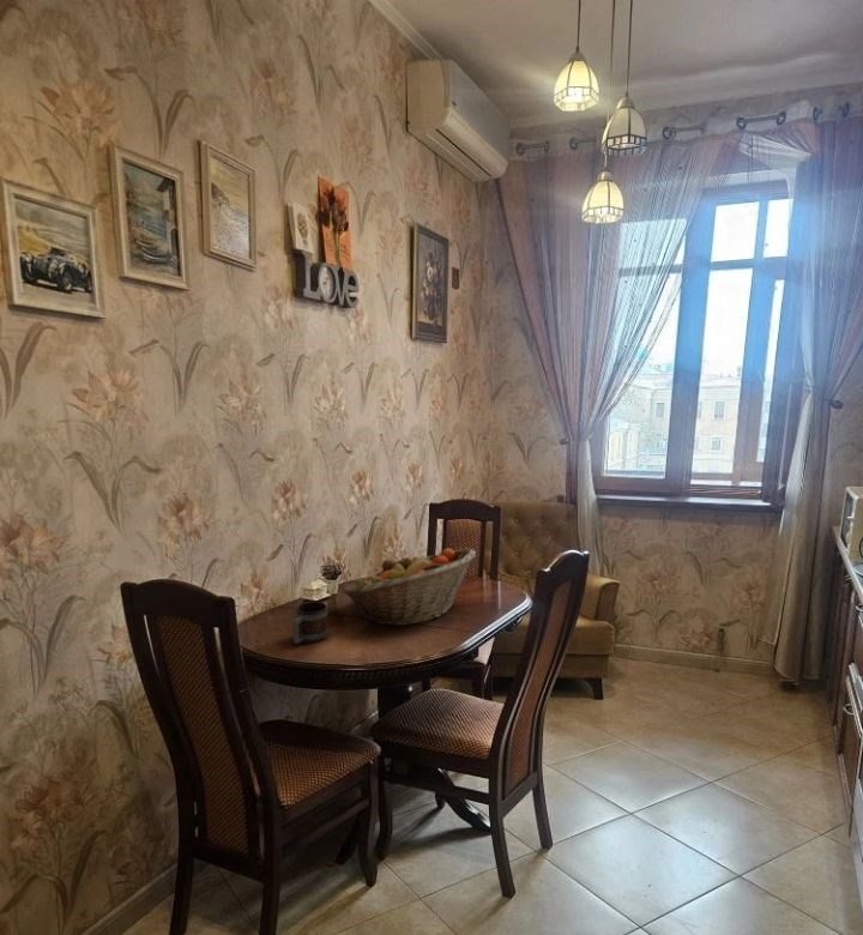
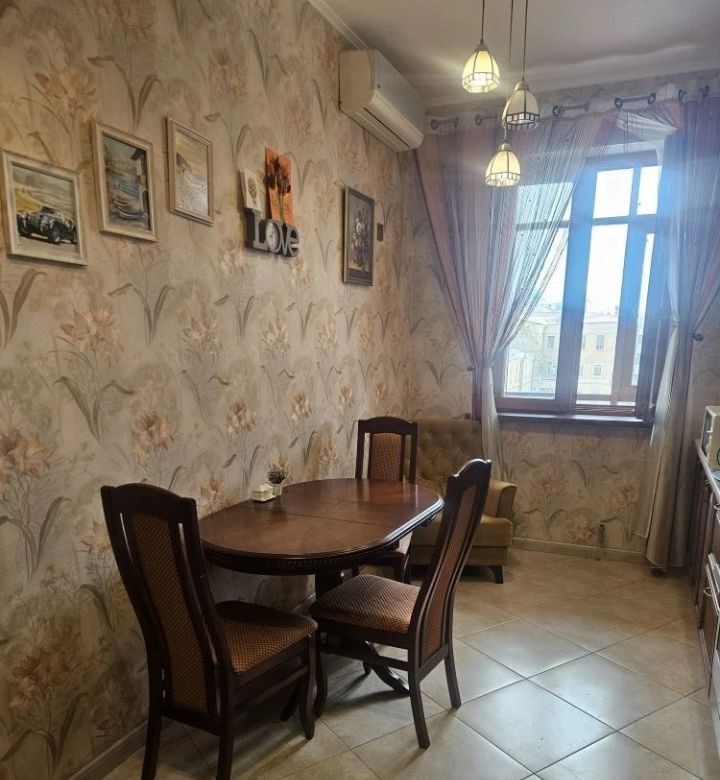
- mug (308, 623)
- fruit basket (411, 580)
